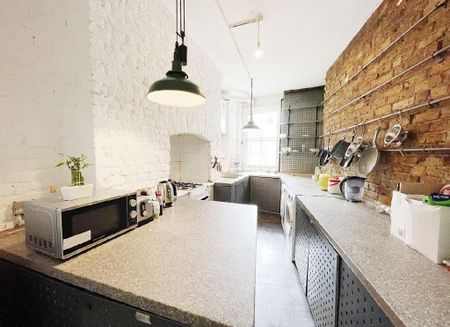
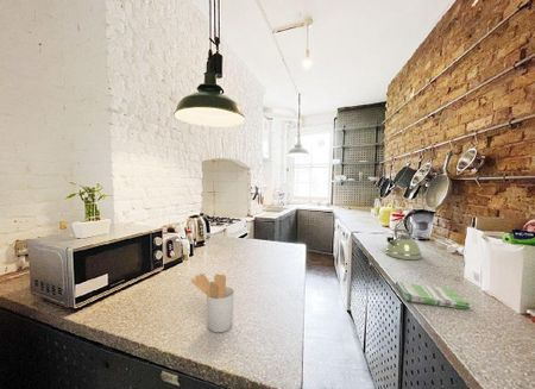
+ utensil holder (213, 300)
+ kettle (402, 237)
+ dish towel (428, 291)
